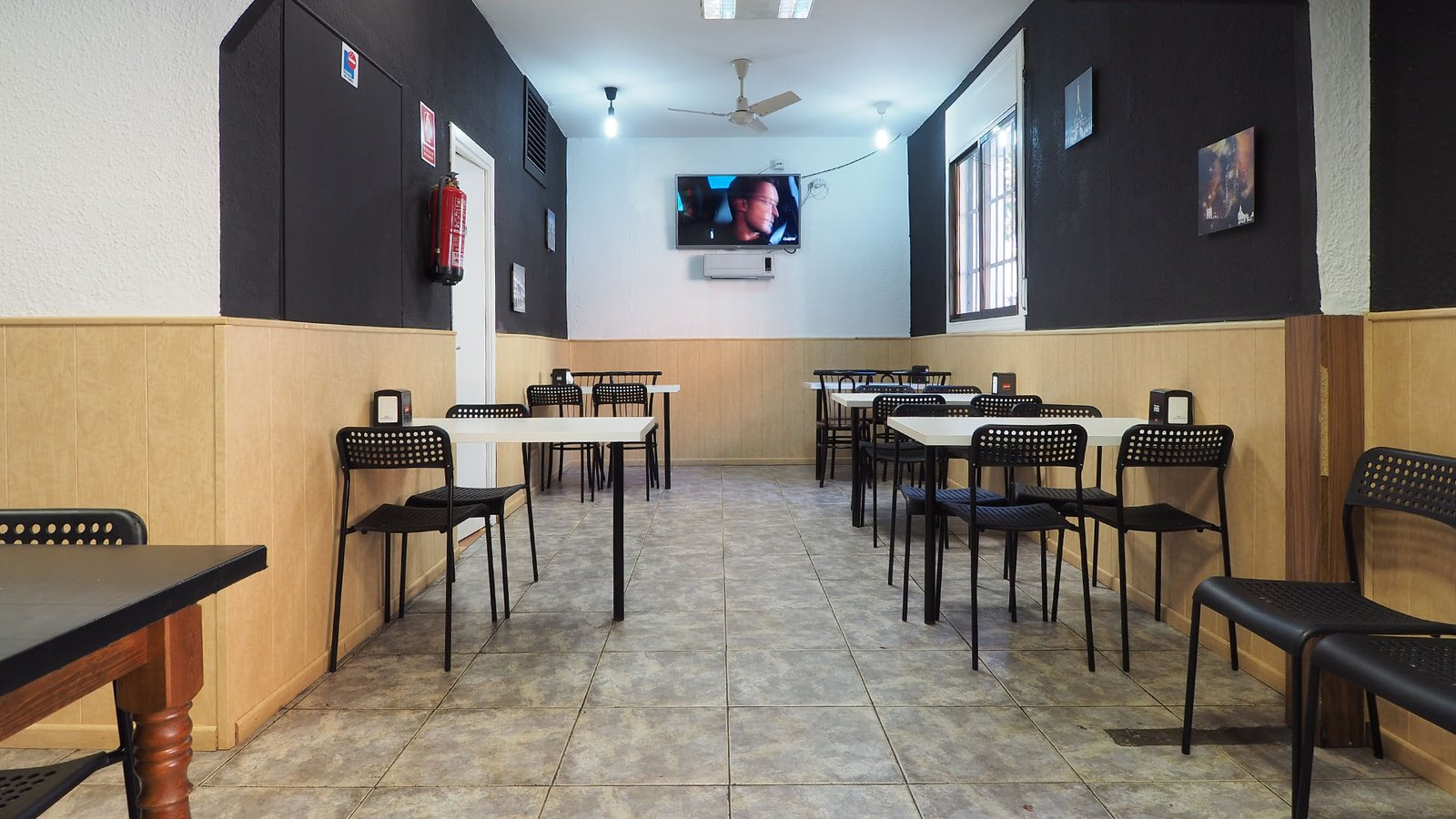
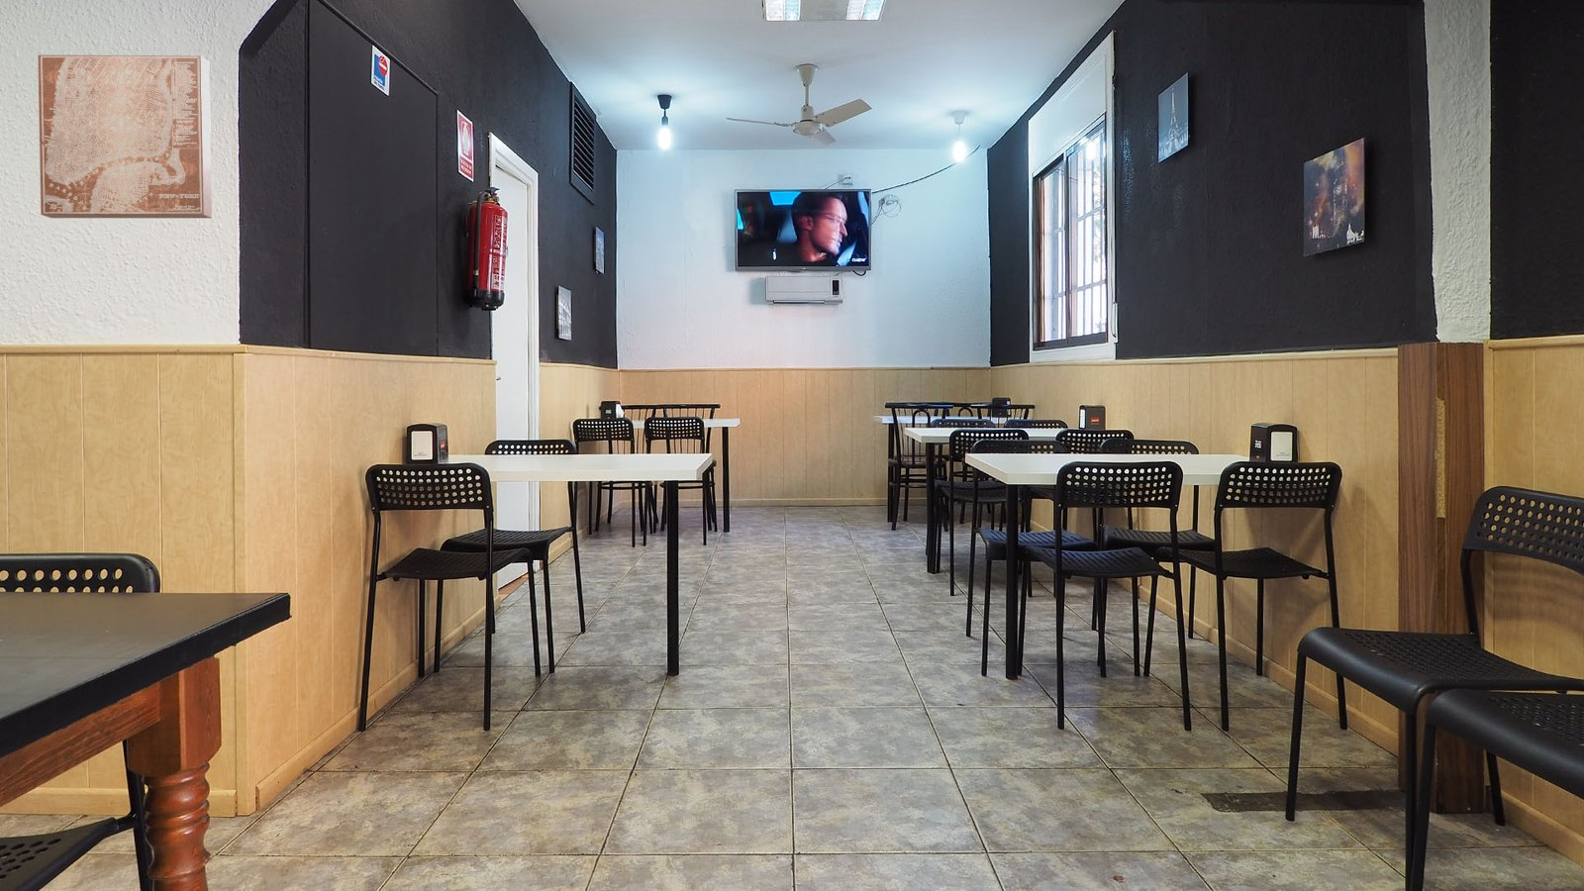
+ wall art (126, 137)
